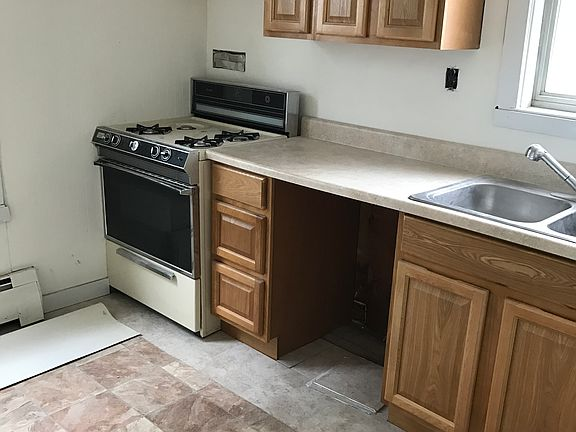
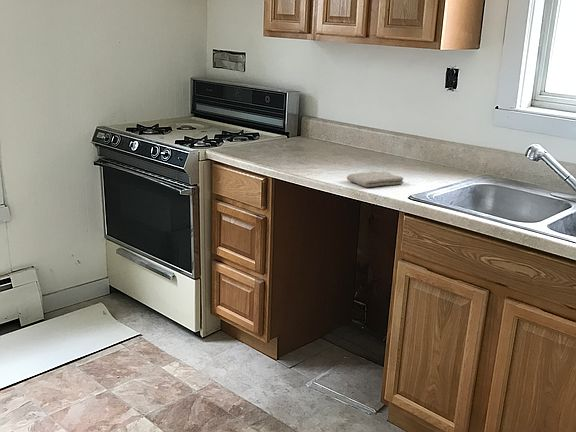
+ washcloth (375, 178)
